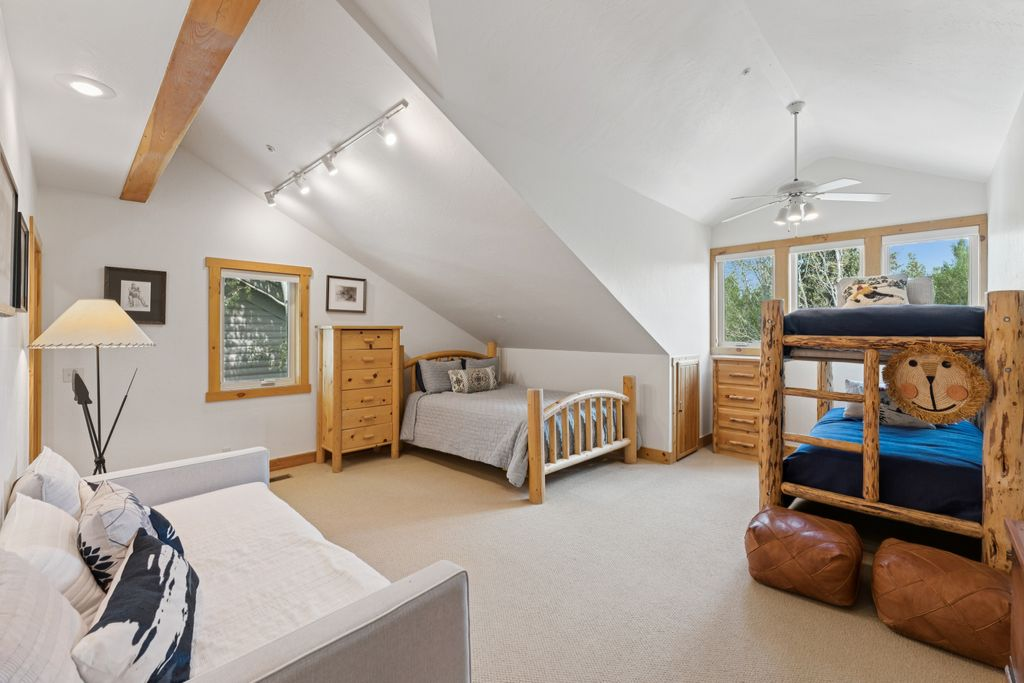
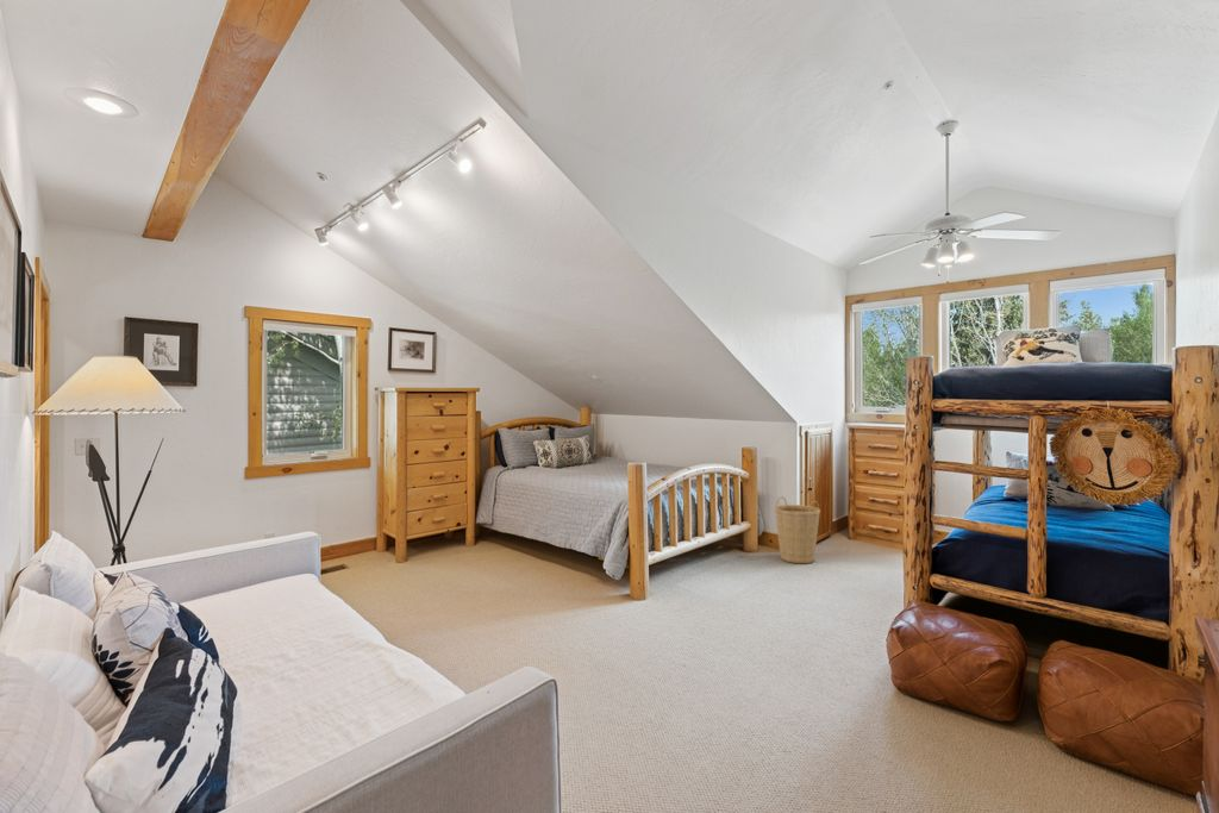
+ basket (796, 529)
